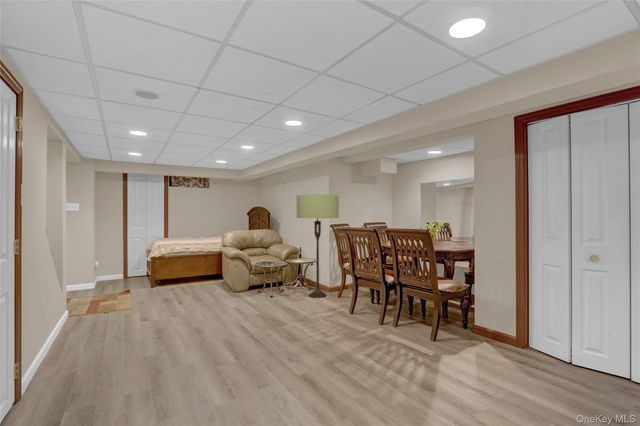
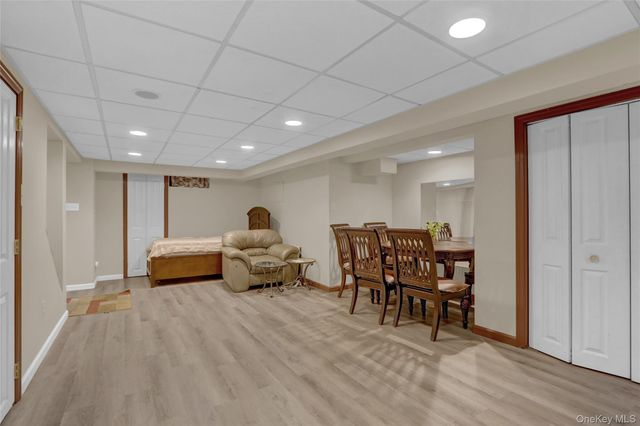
- floor lamp (317, 245)
